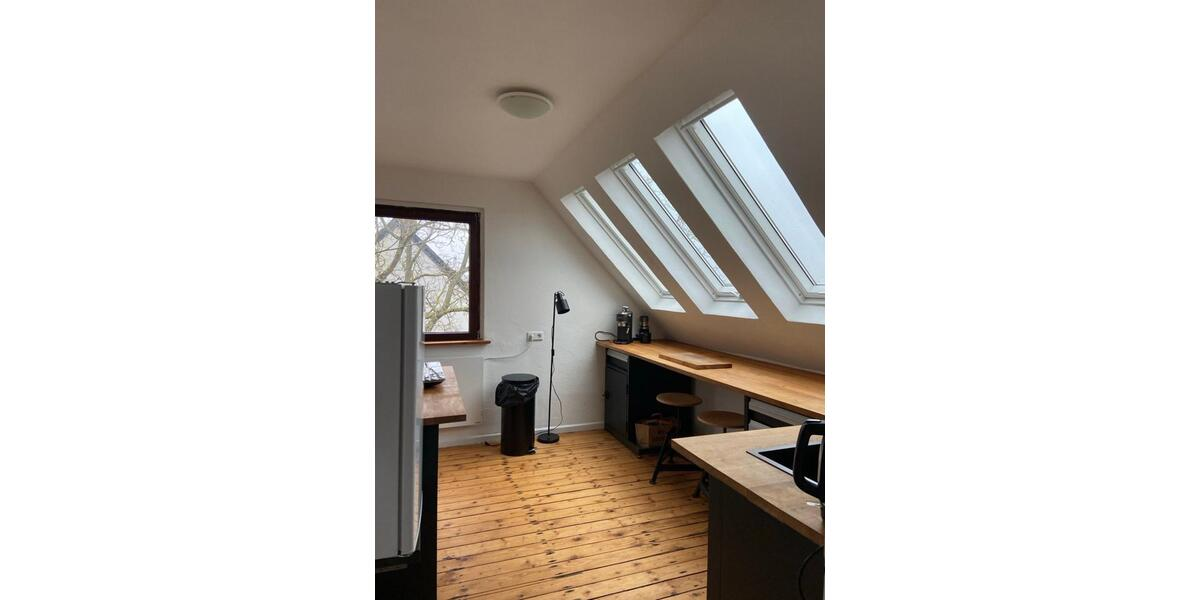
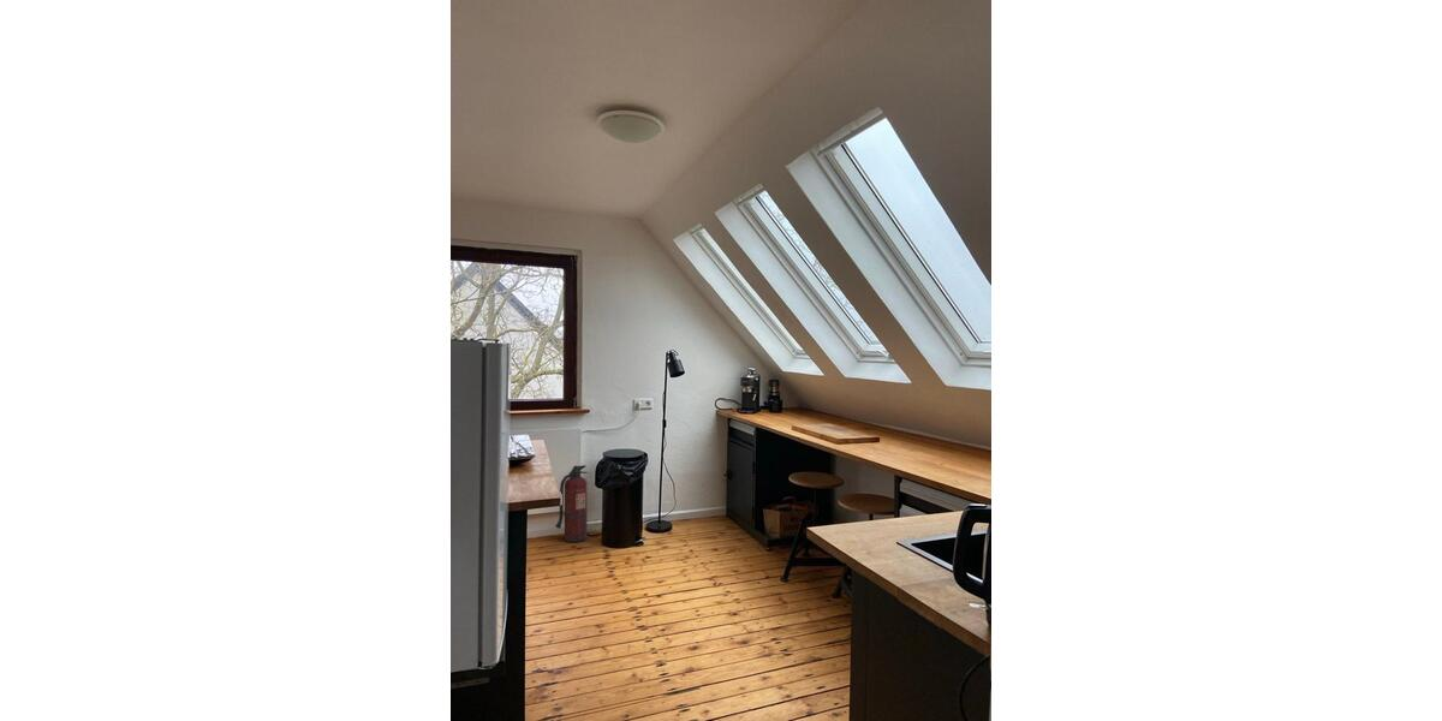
+ fire extinguisher (571, 502)
